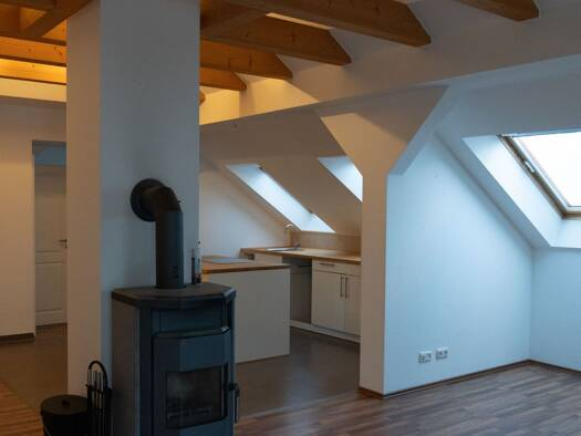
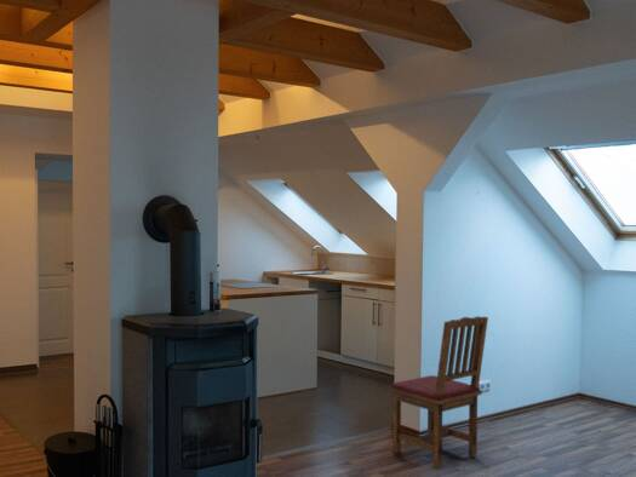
+ dining chair (437, 384)
